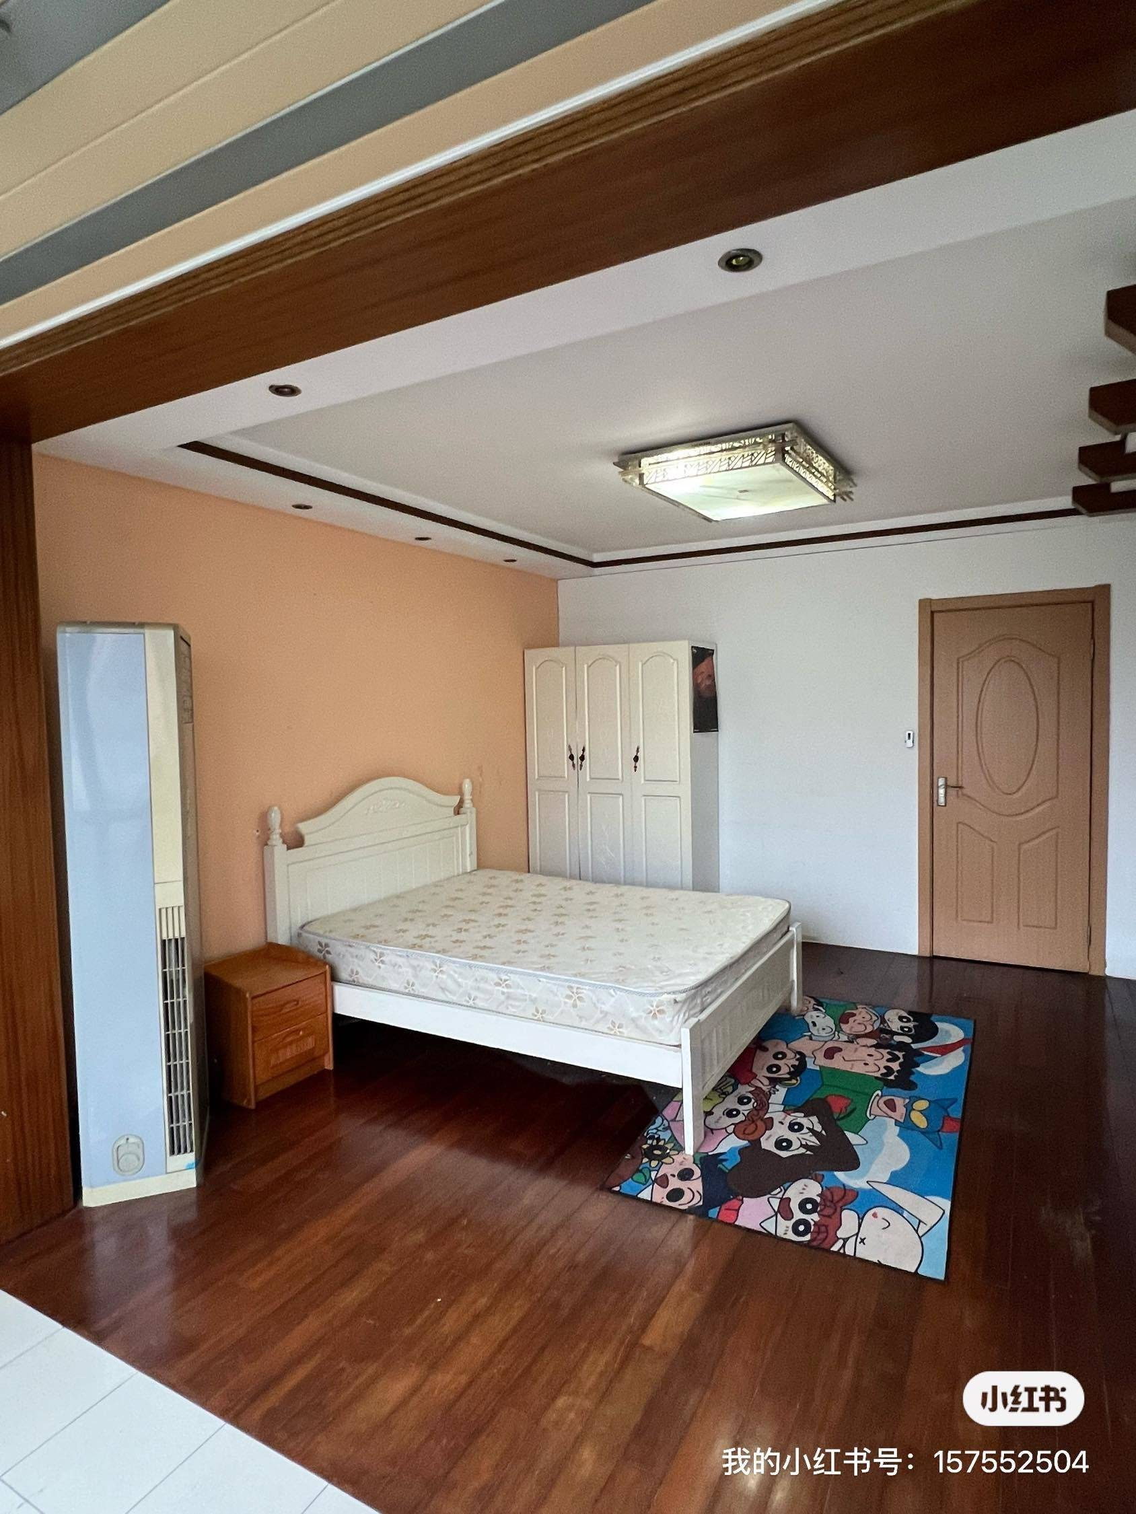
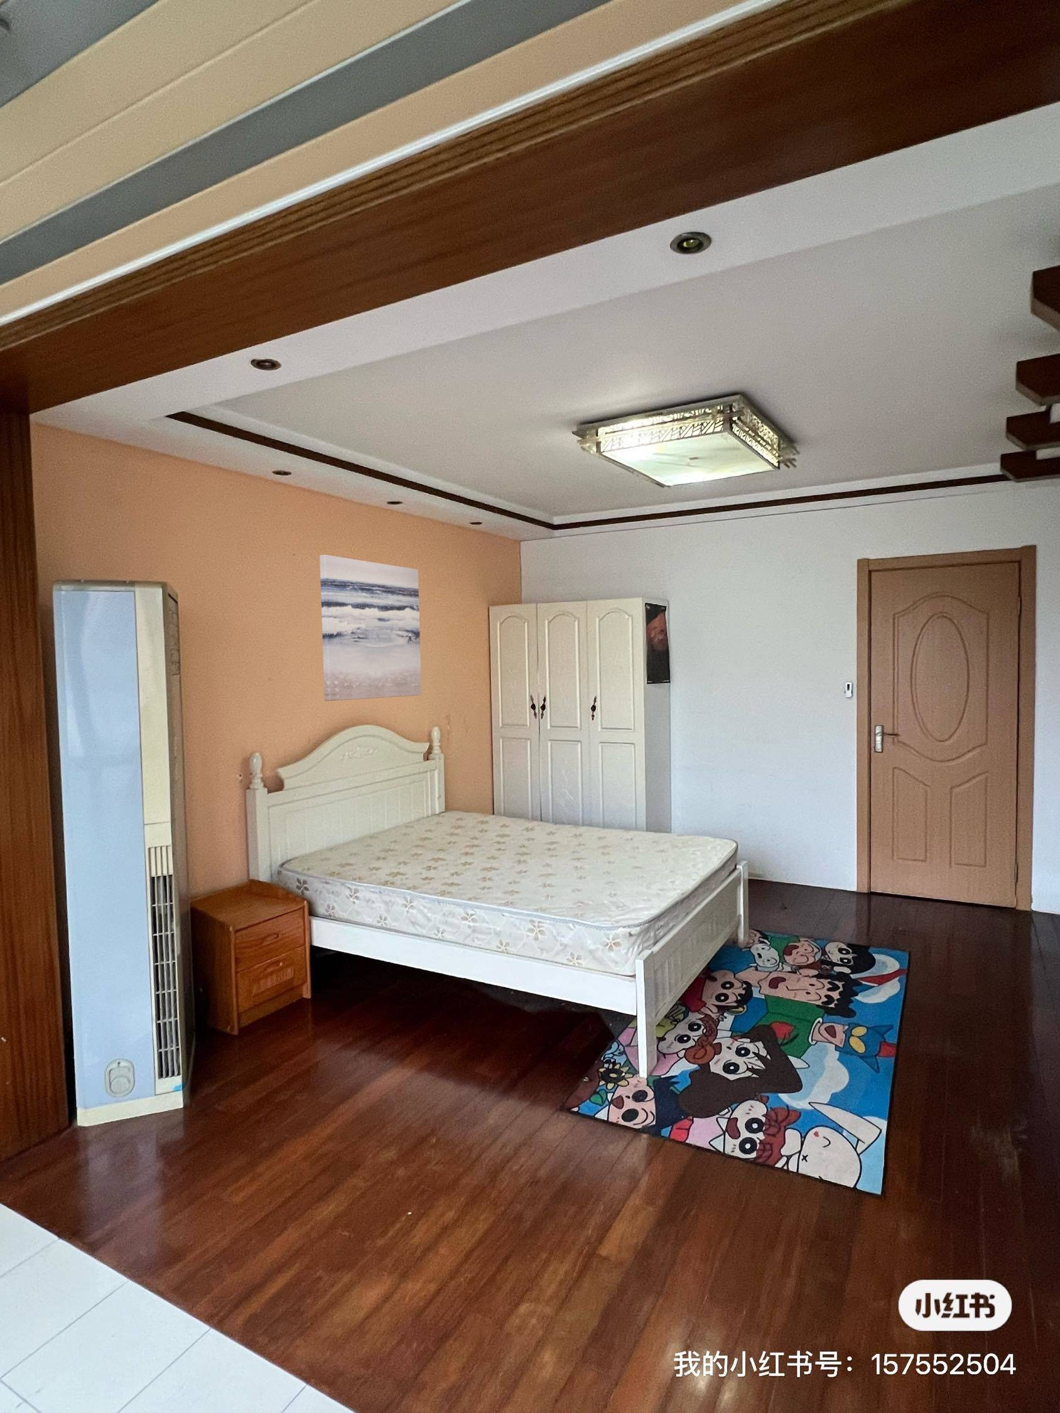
+ wall art (372, 630)
